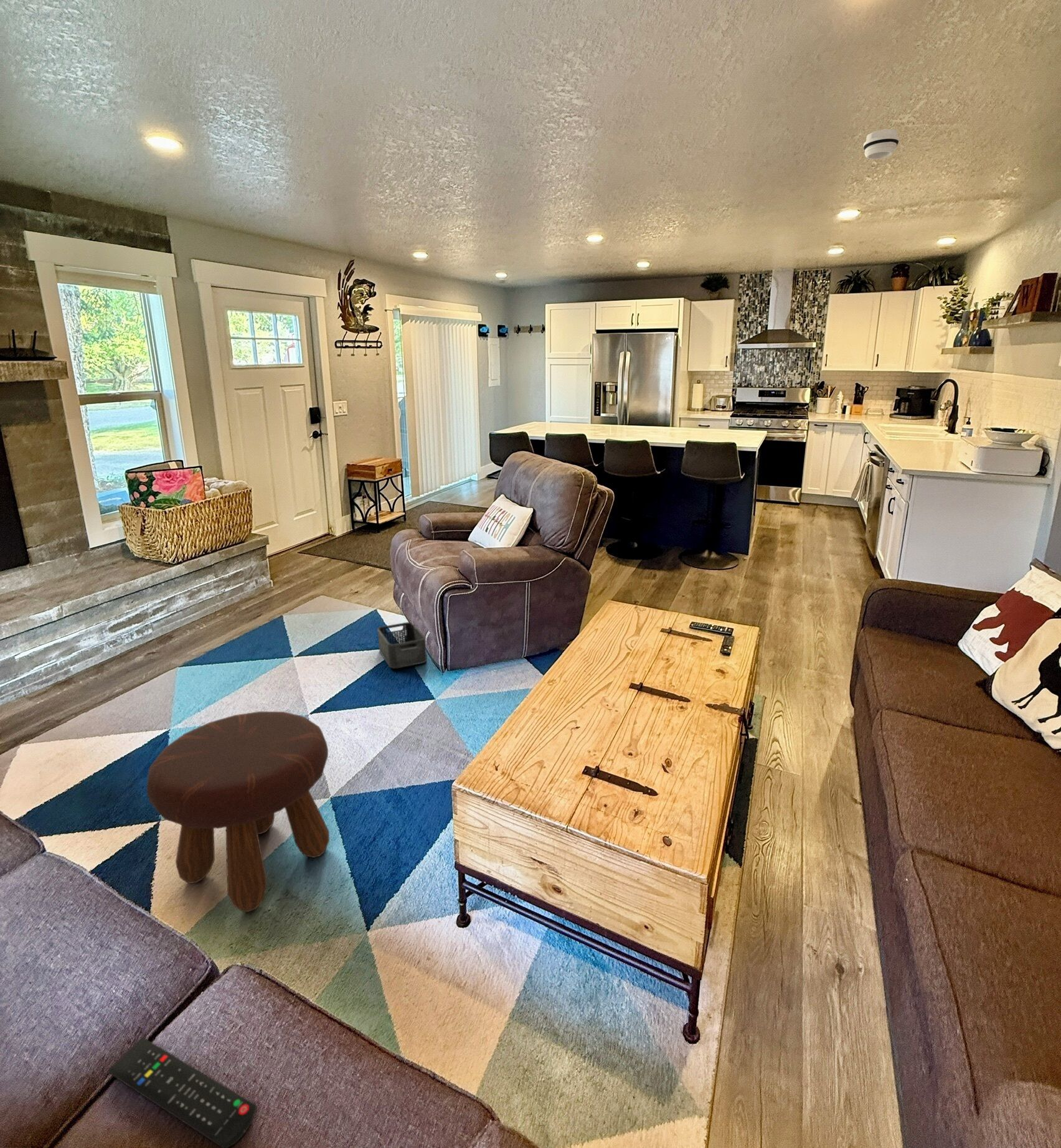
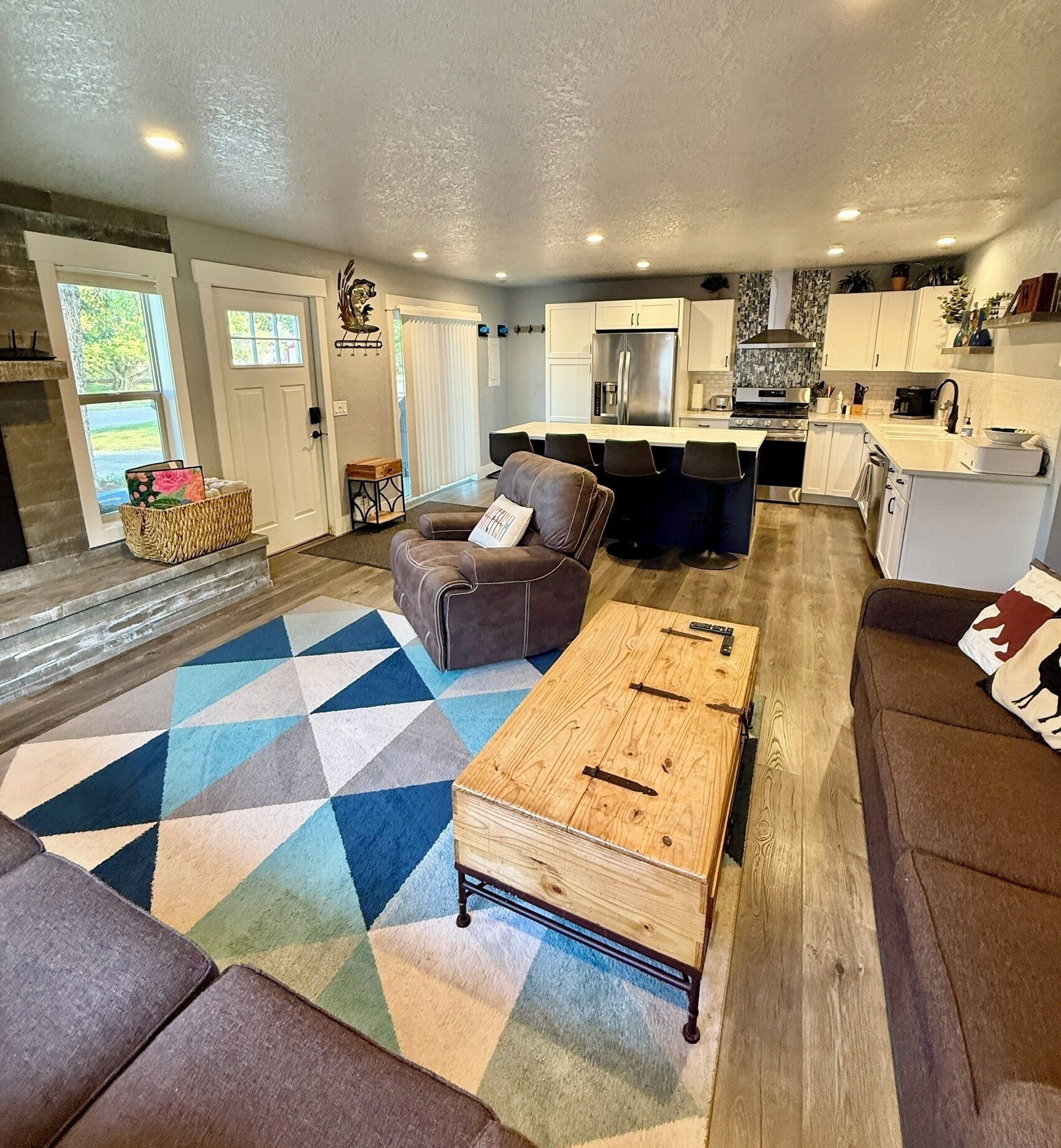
- remote control (182, 1091)
- footstool (248, 807)
- storage bin (402, 644)
- smoke detector (880, 144)
